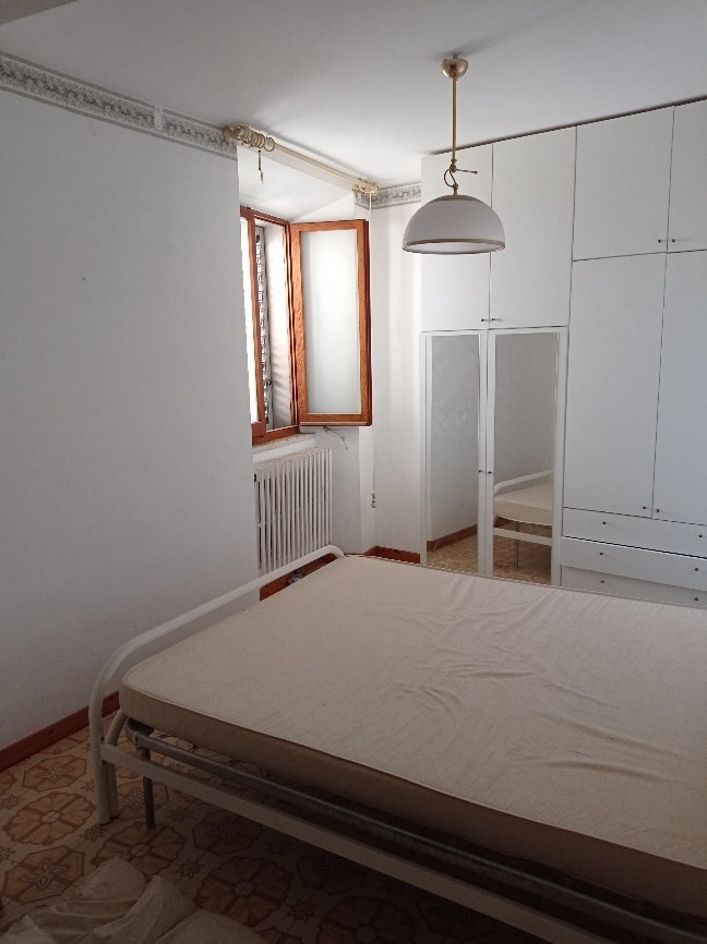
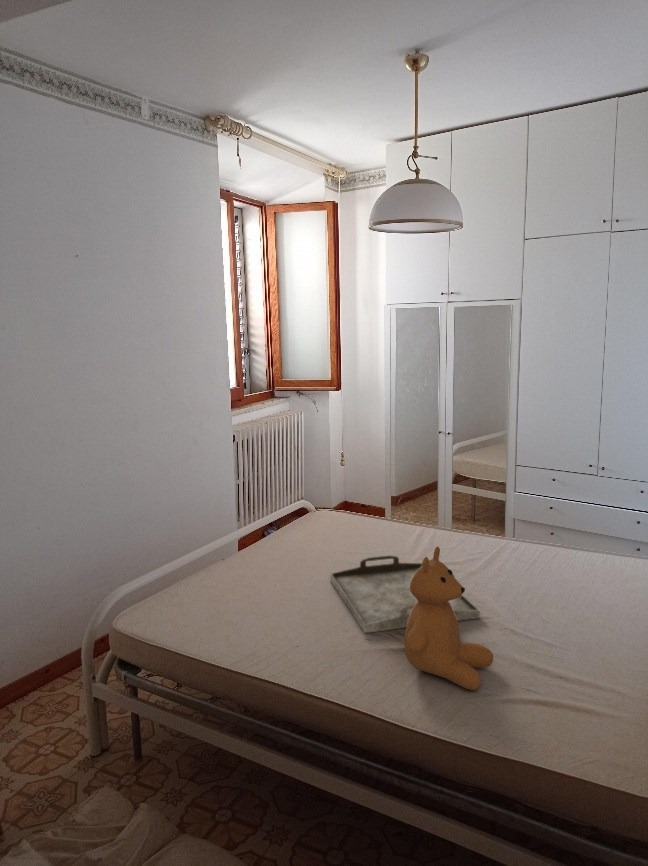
+ serving tray (399, 587)
+ teddy bear (448, 613)
